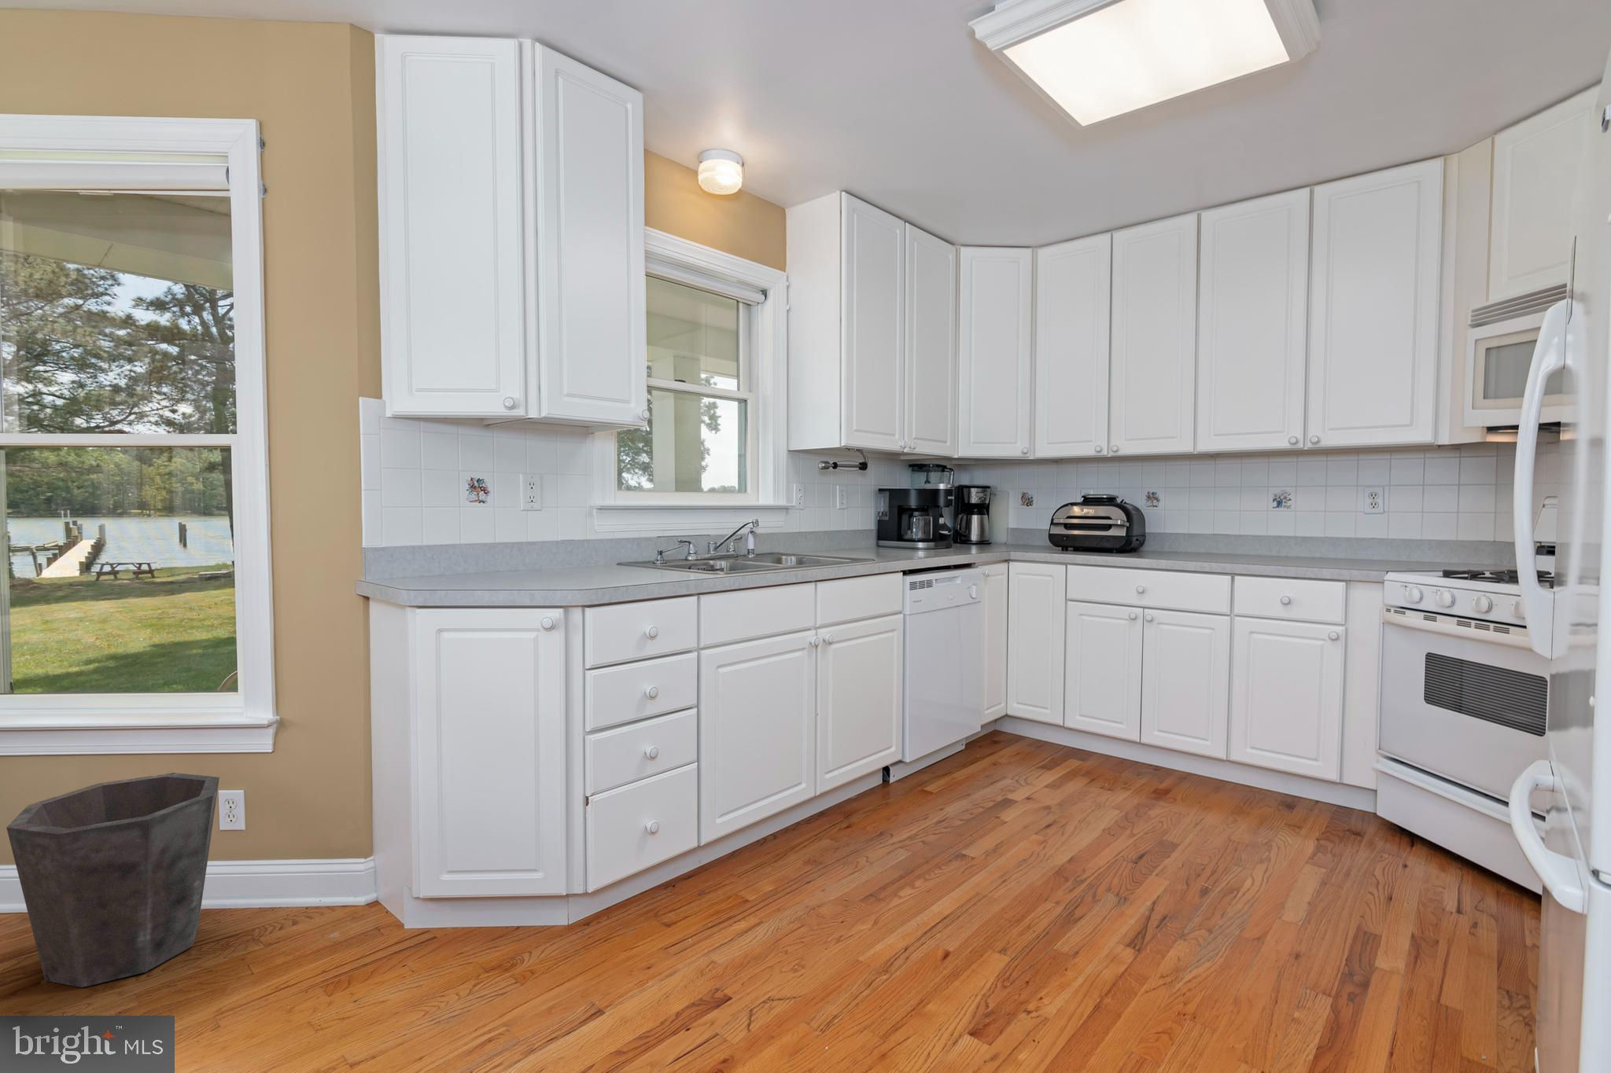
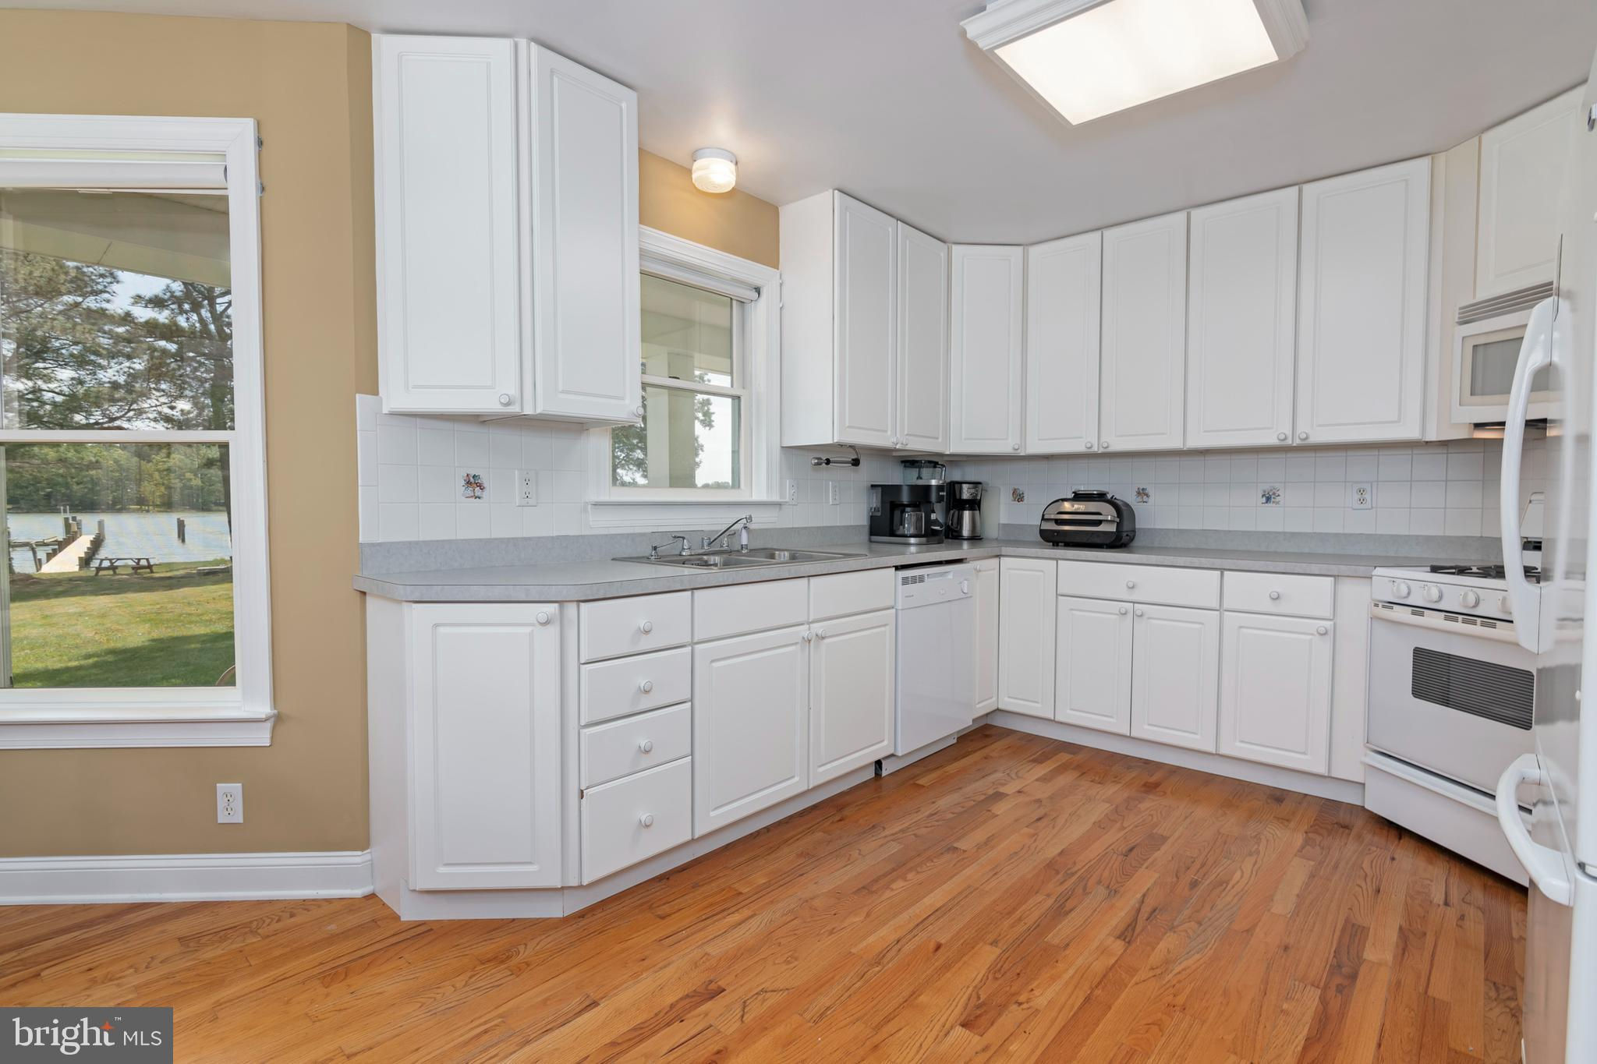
- waste bin (125, 875)
